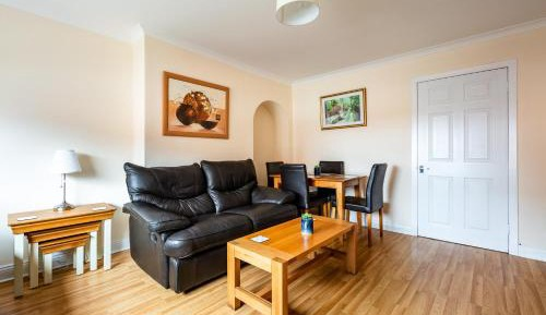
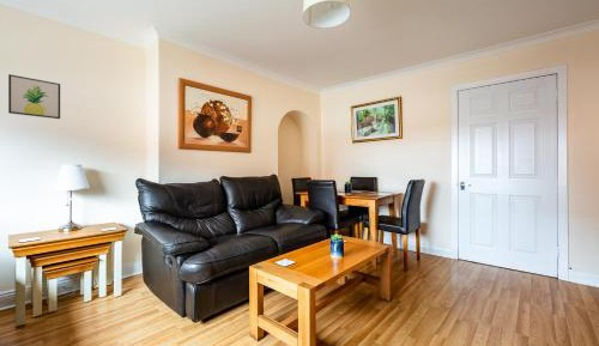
+ wall art (35, 97)
